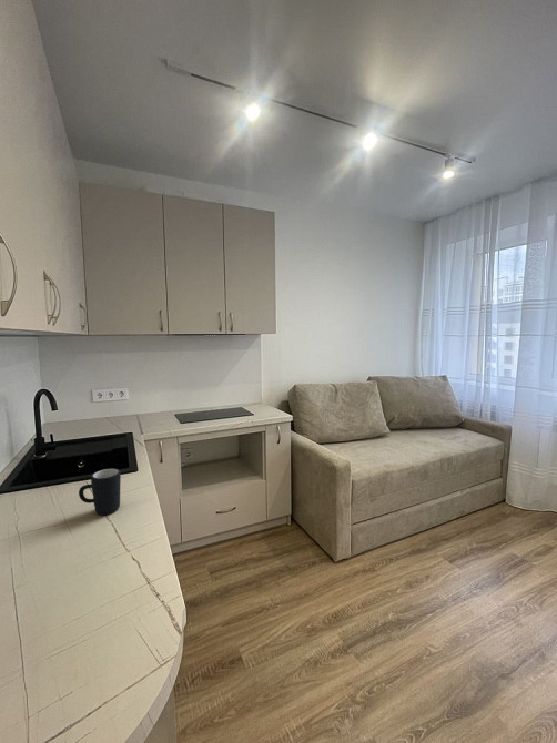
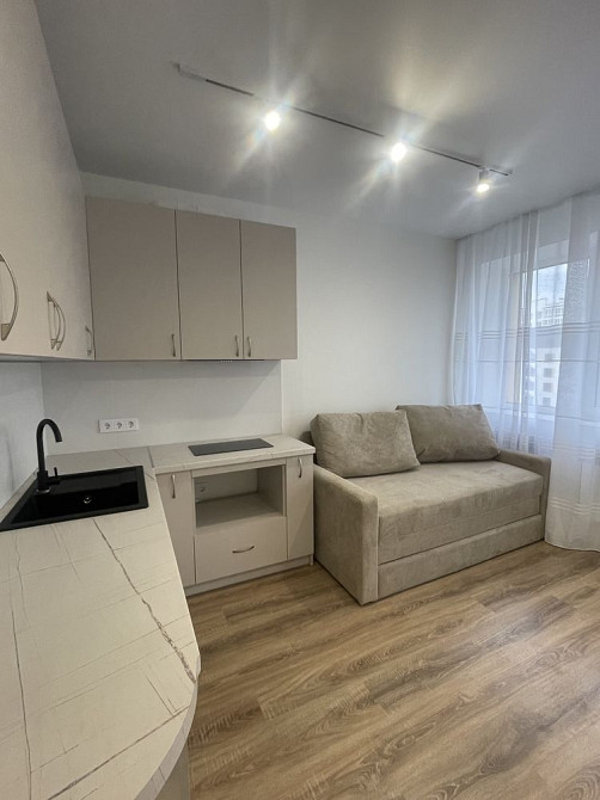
- mug (100, 492)
